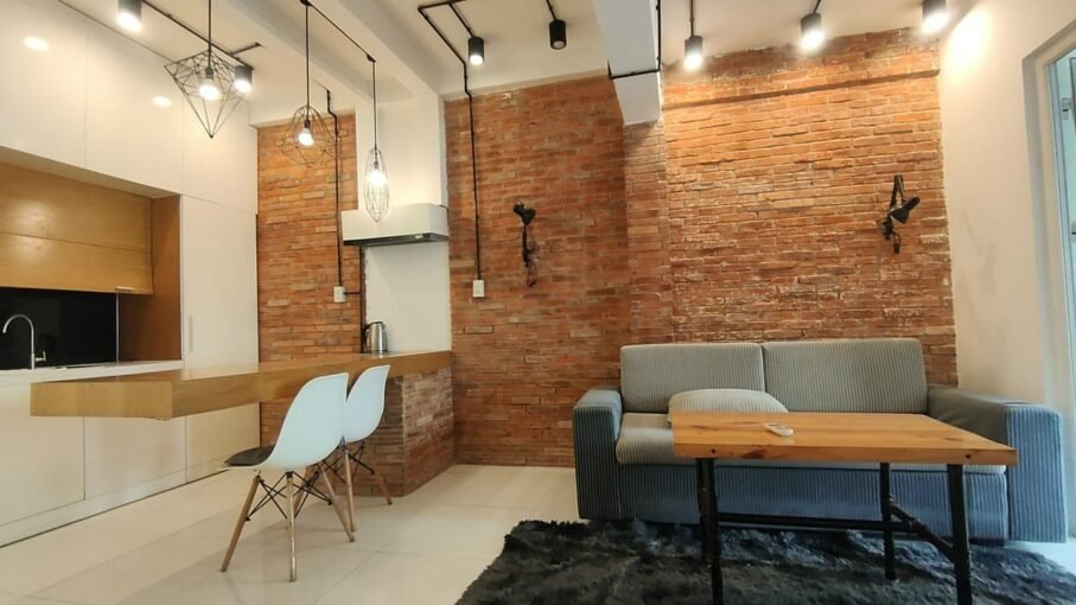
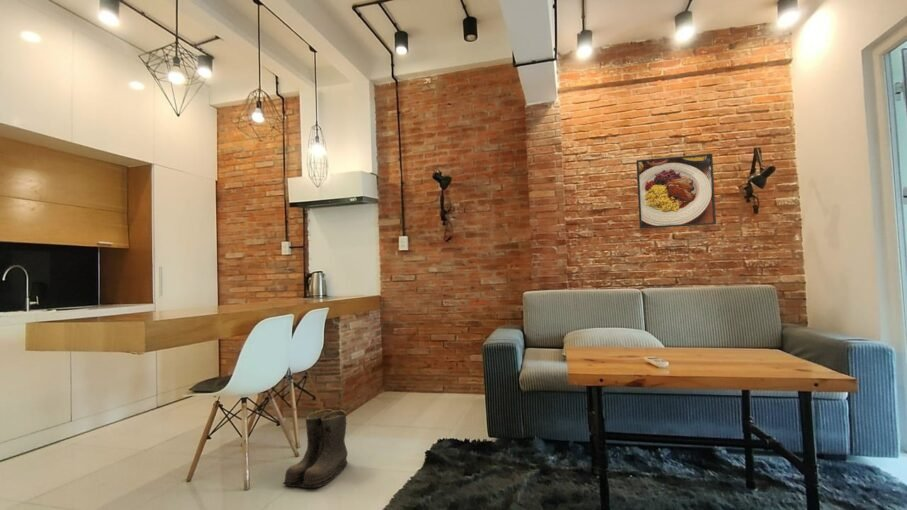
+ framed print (675, 191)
+ boots (317, 445)
